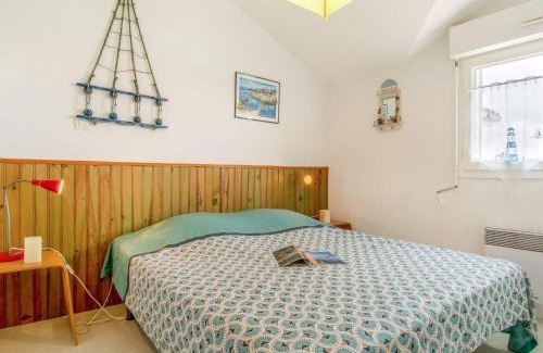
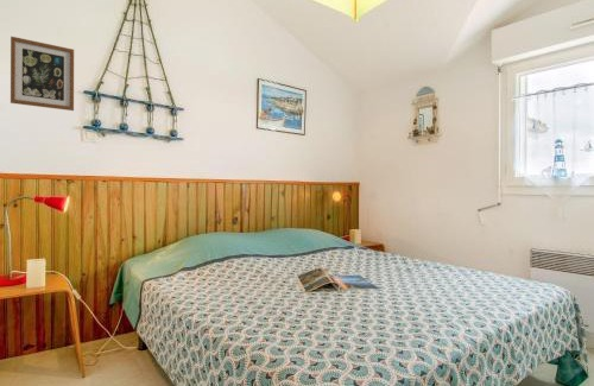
+ wall art (43, 75)
